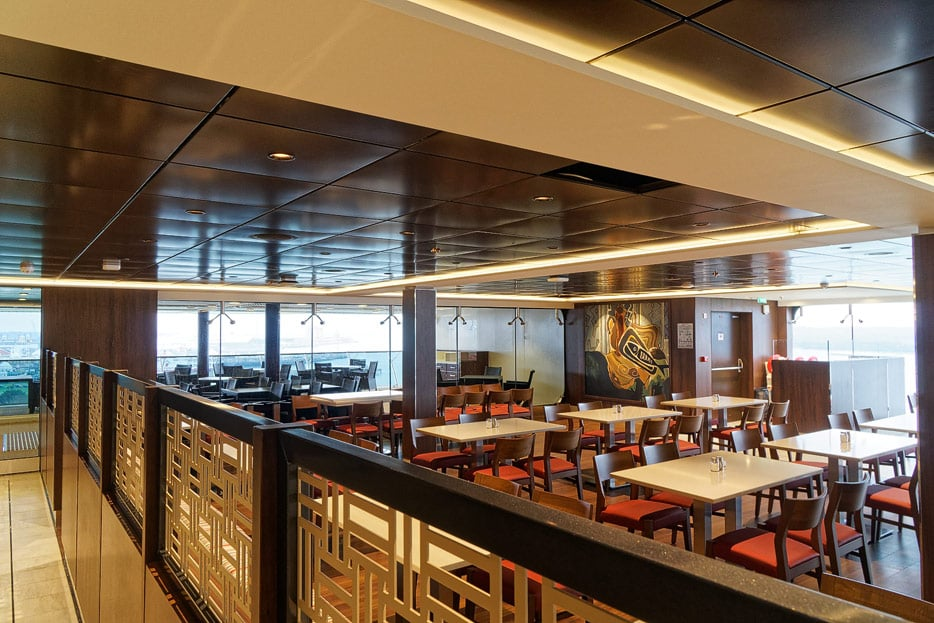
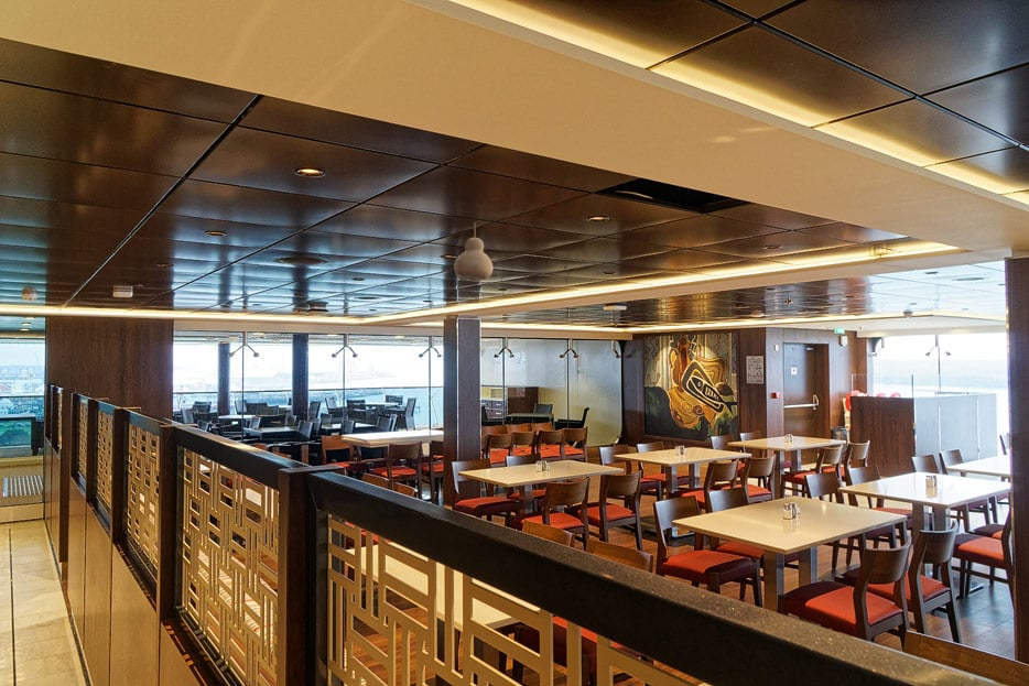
+ pendant light (473, 251)
